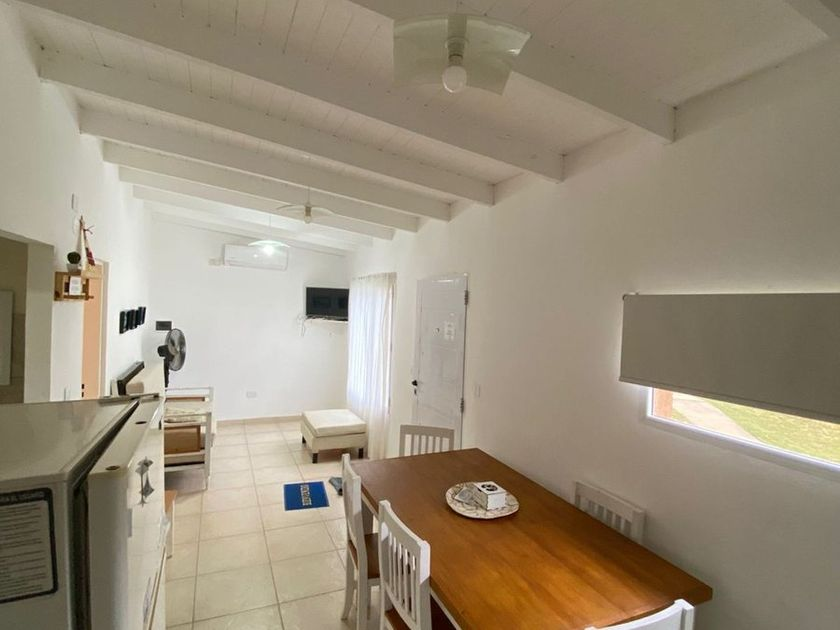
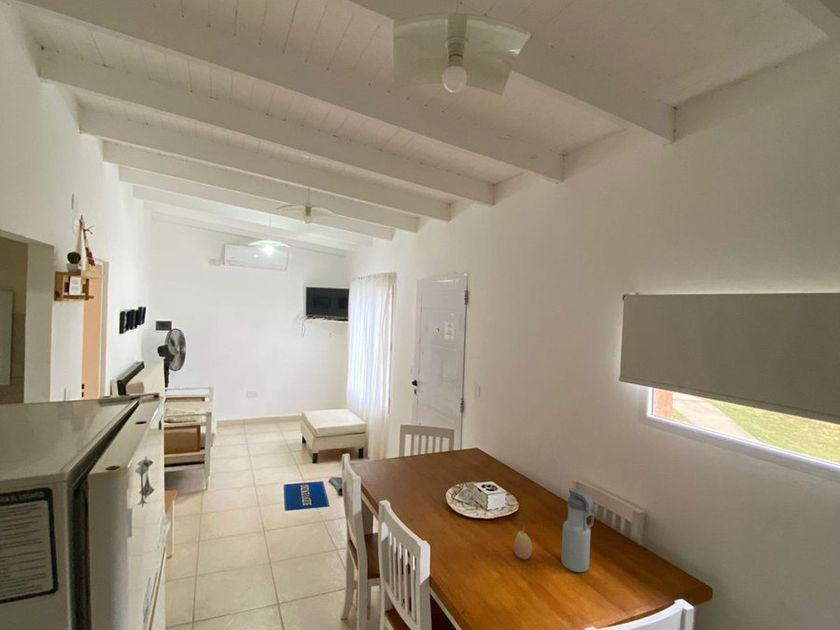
+ fruit (523, 541)
+ water bottle (577, 528)
